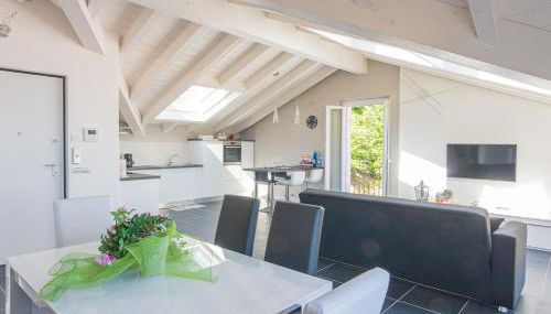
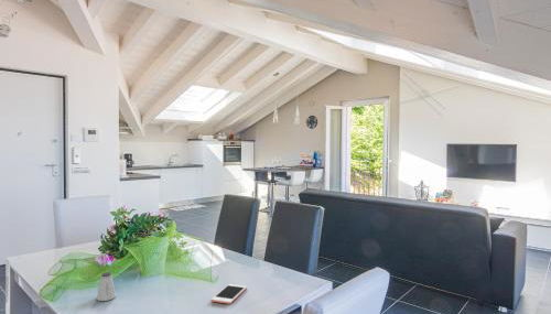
+ saltshaker (106, 285)
+ cell phone (229, 293)
